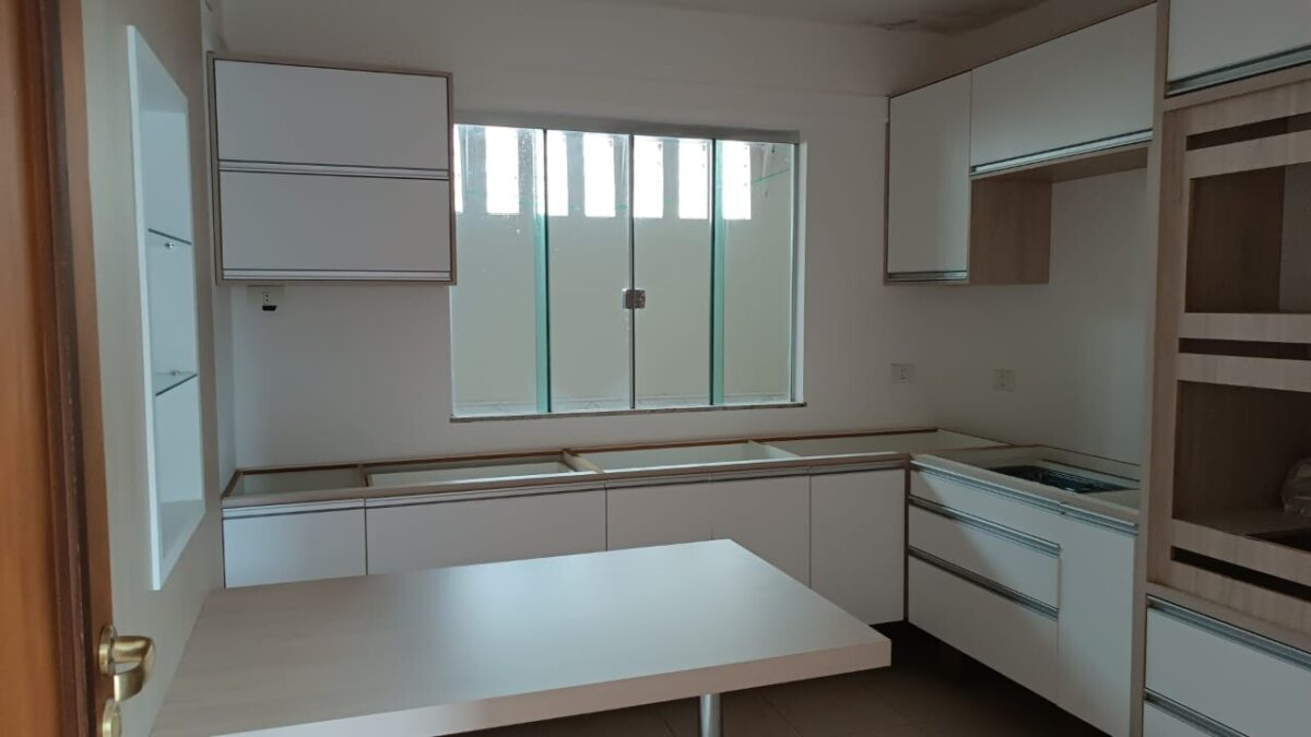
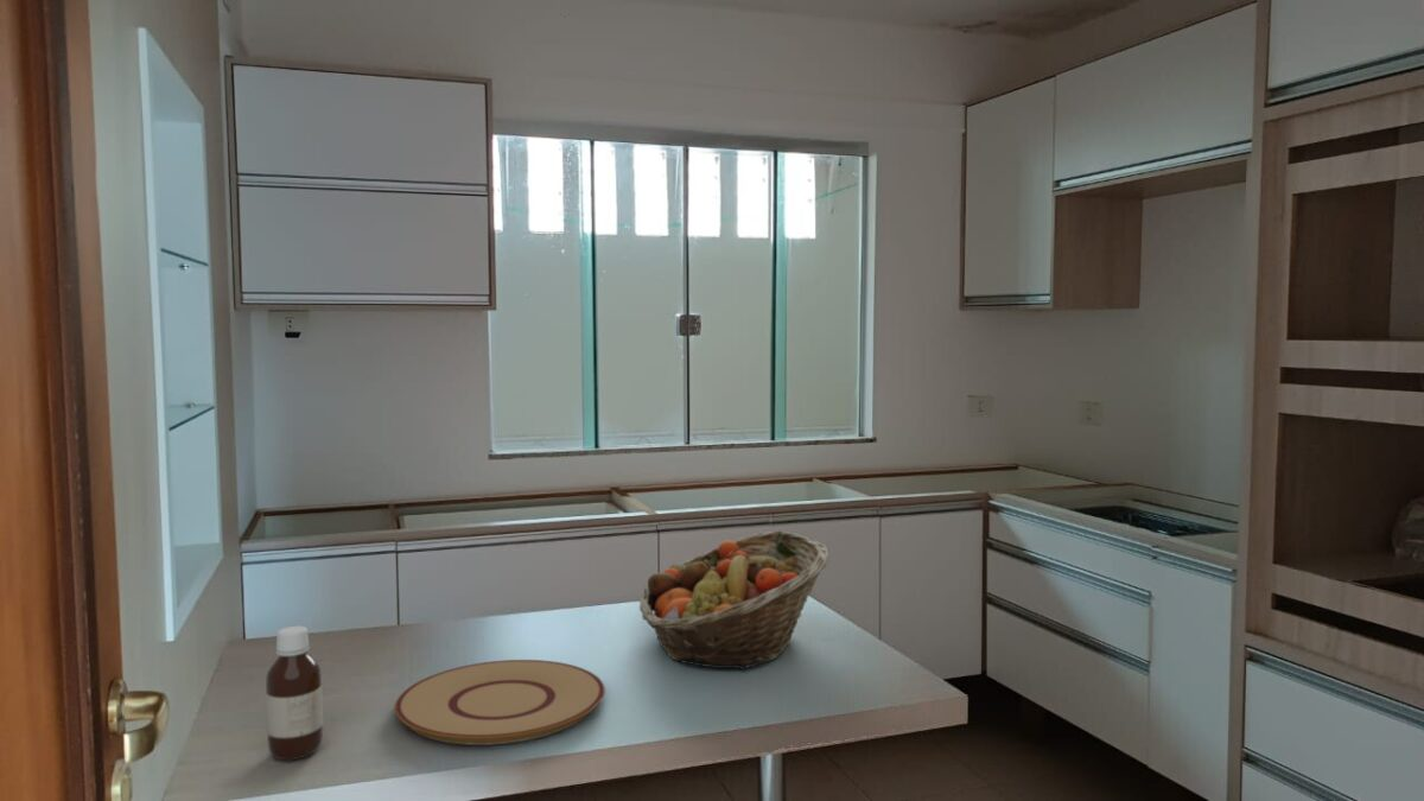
+ fruit basket (732, 592)
+ plate (502, 699)
+ bottle (293, 691)
